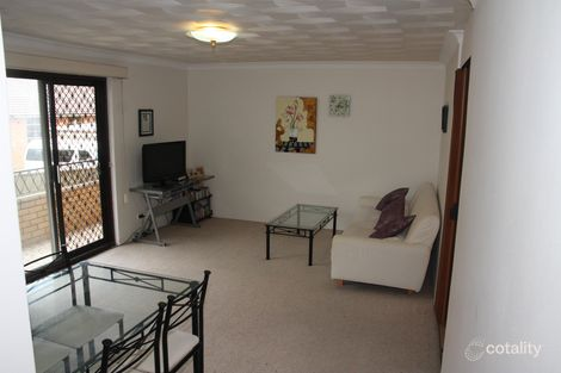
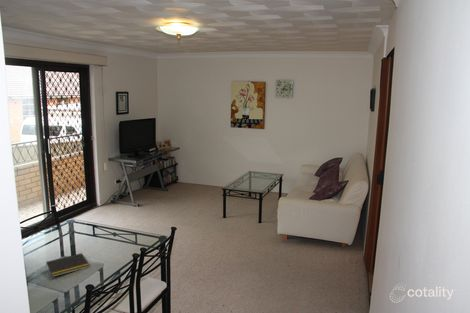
+ notepad (68, 264)
